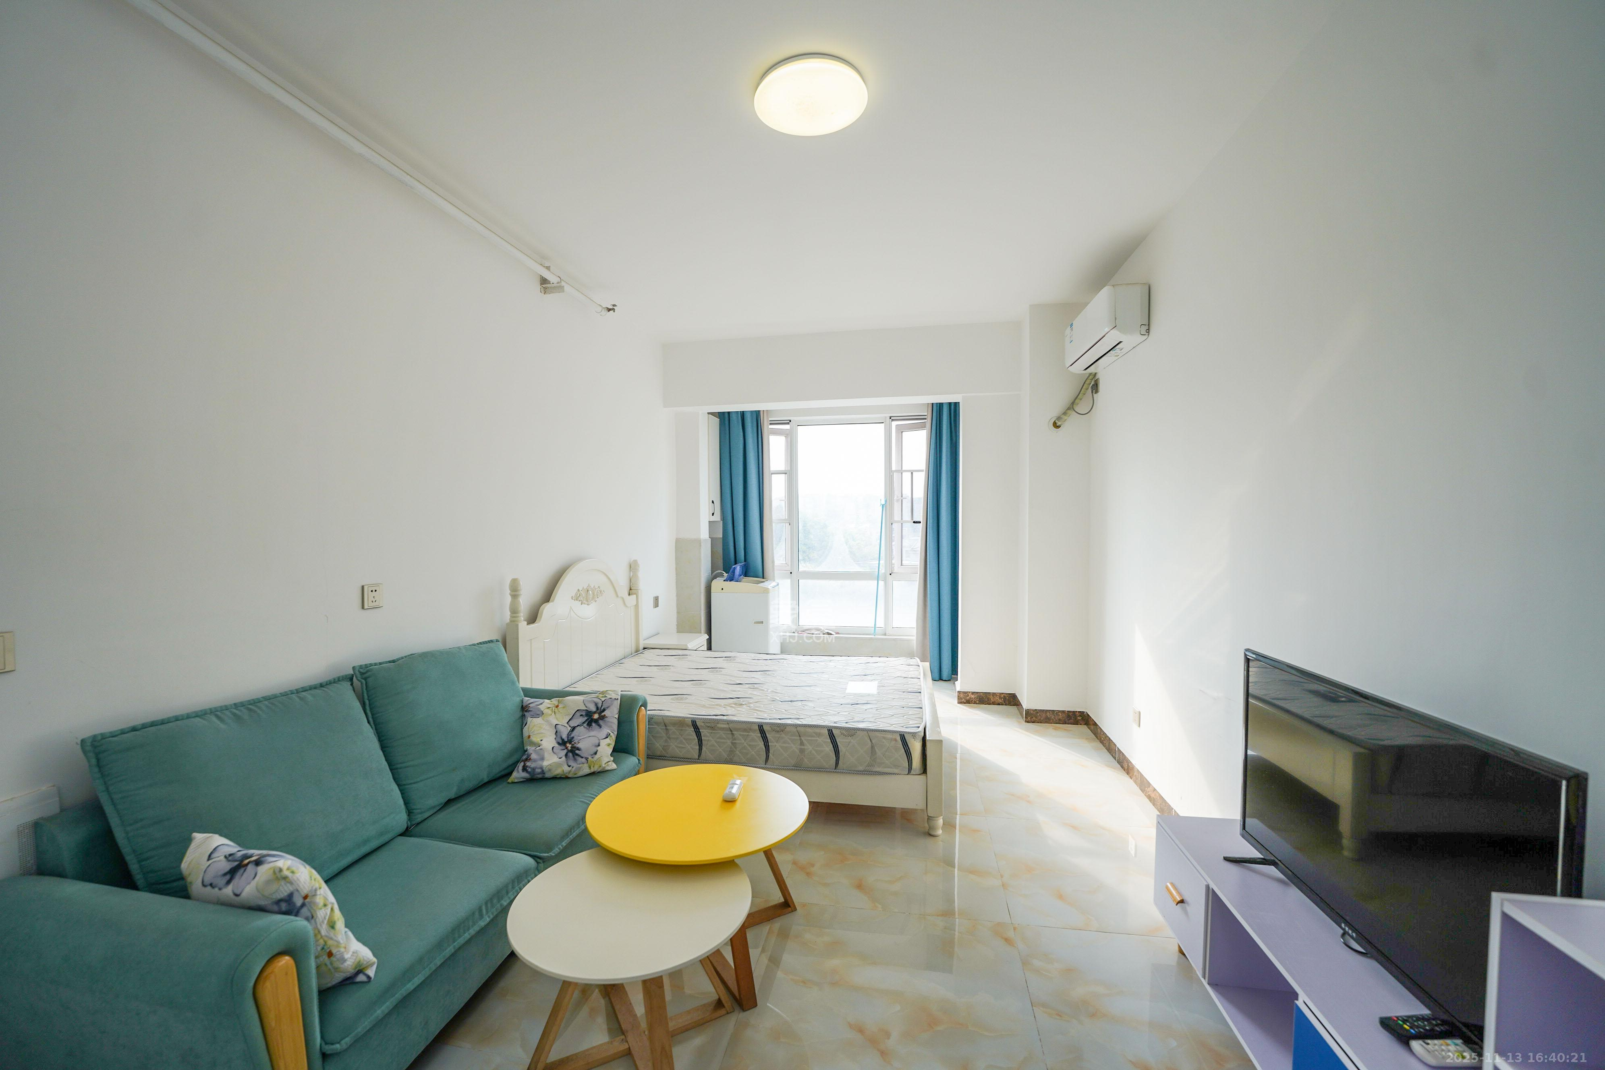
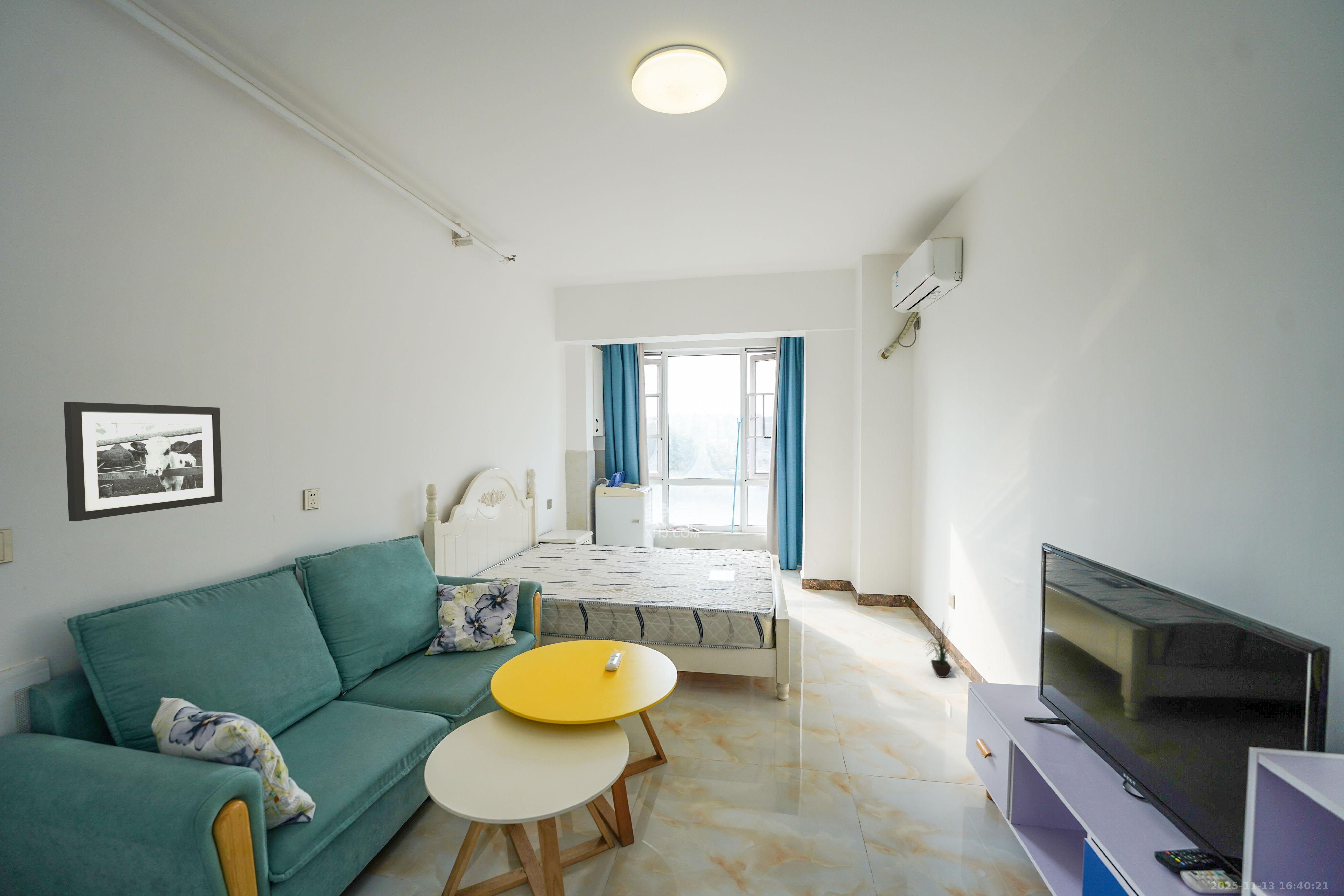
+ potted plant (940, 644)
+ picture frame (153, 458)
